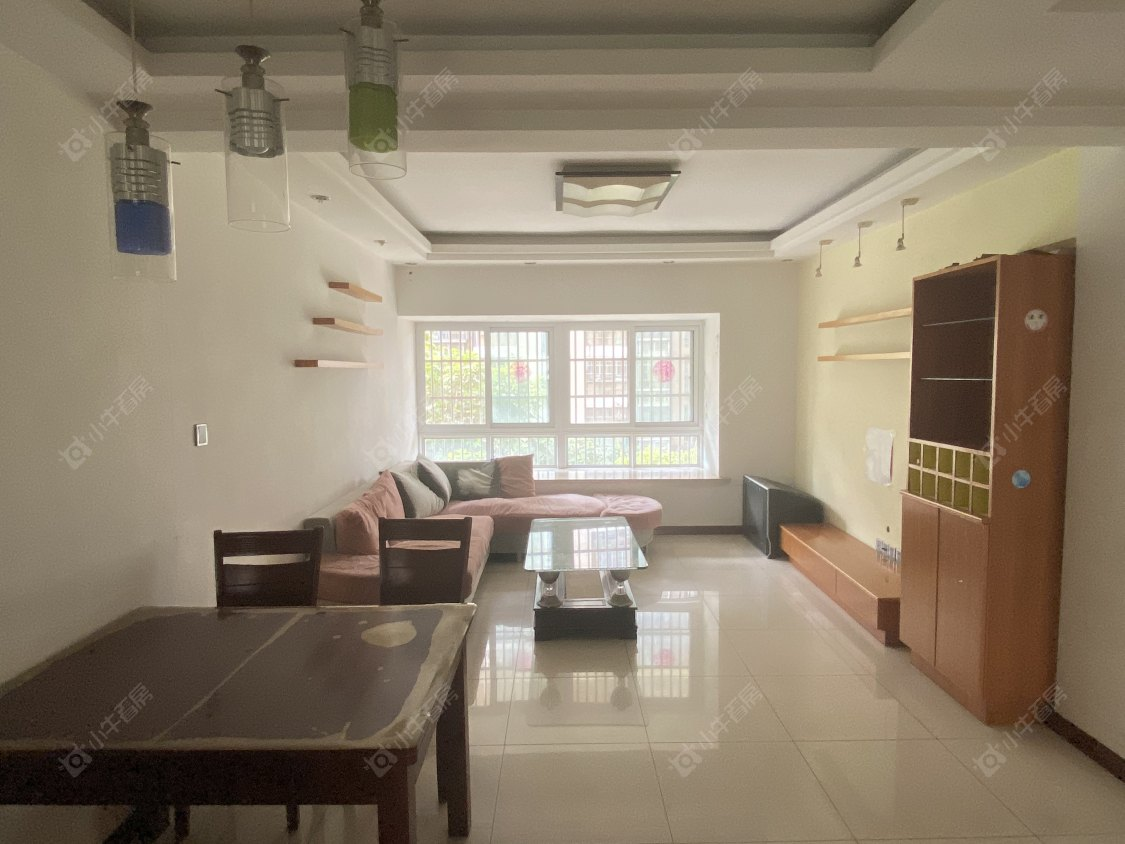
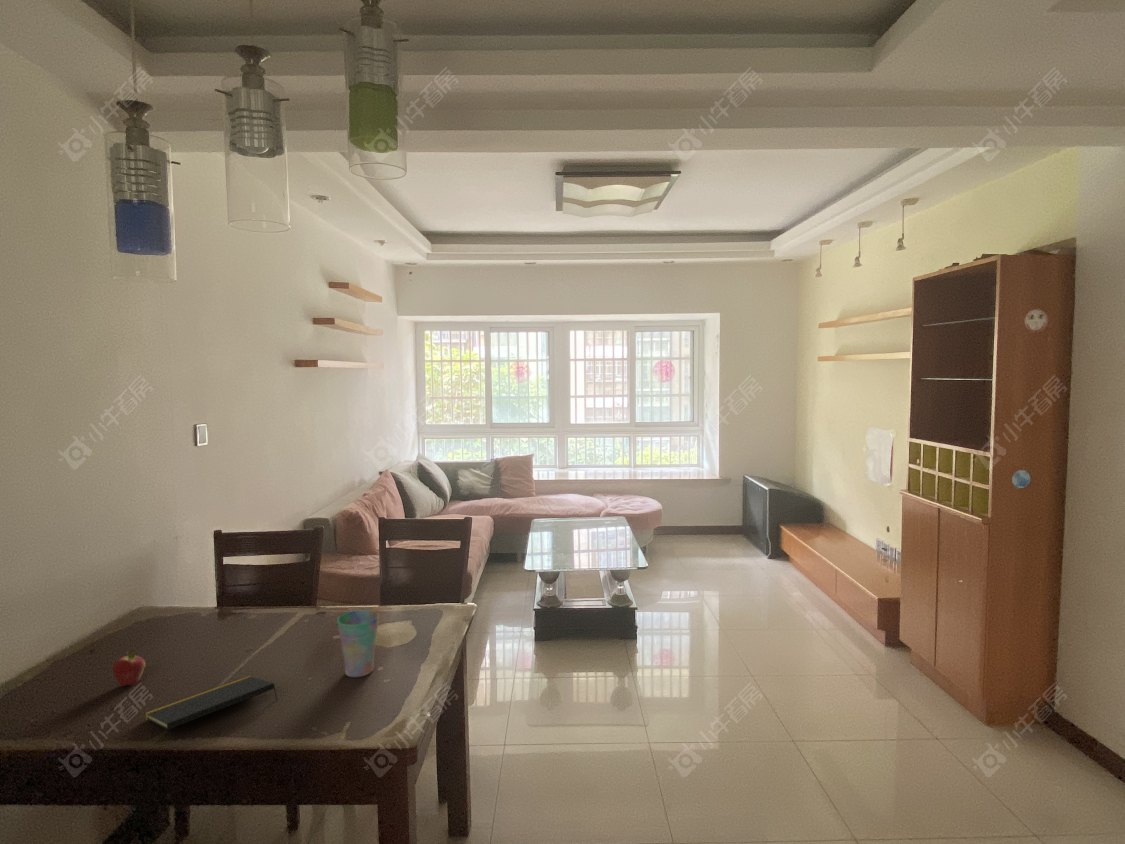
+ cup (358, 644)
+ notepad (211, 700)
+ fruit (129, 665)
